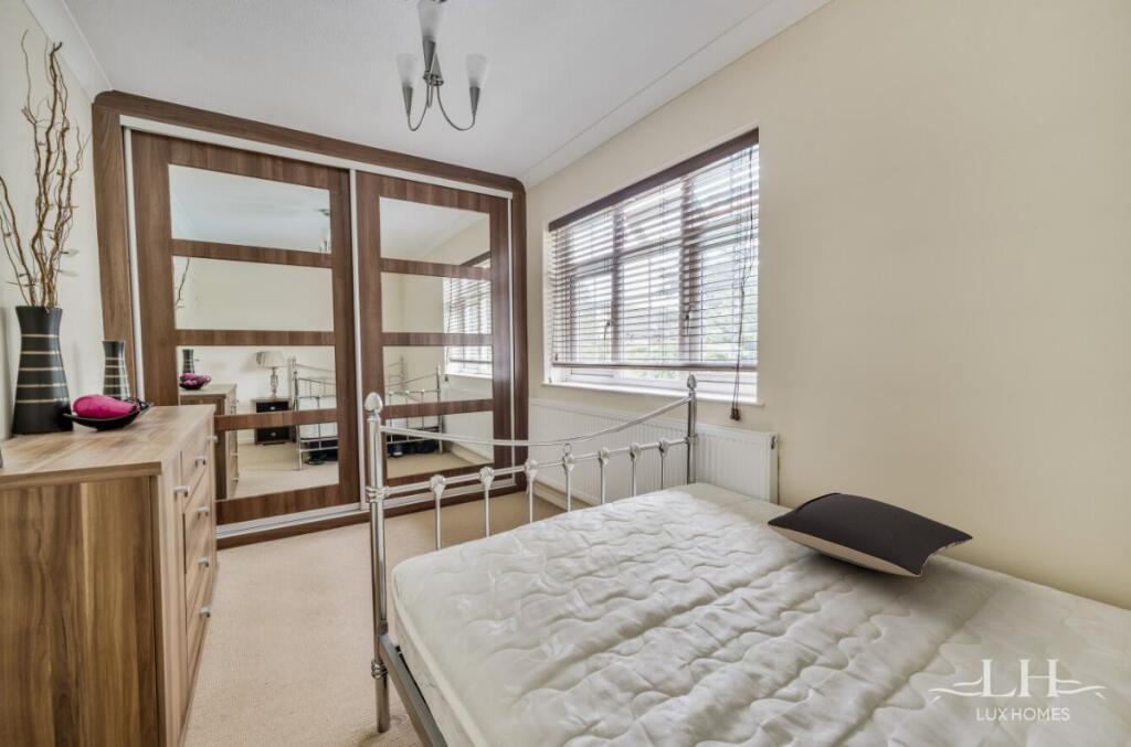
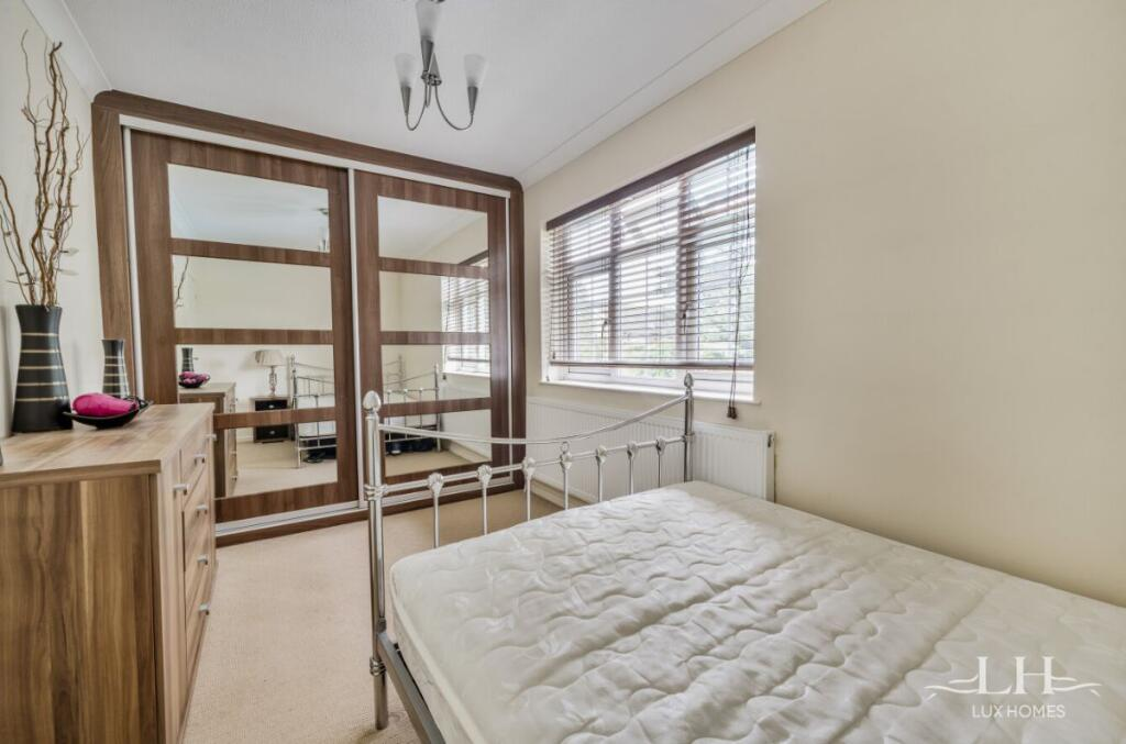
- pillow (865, 530)
